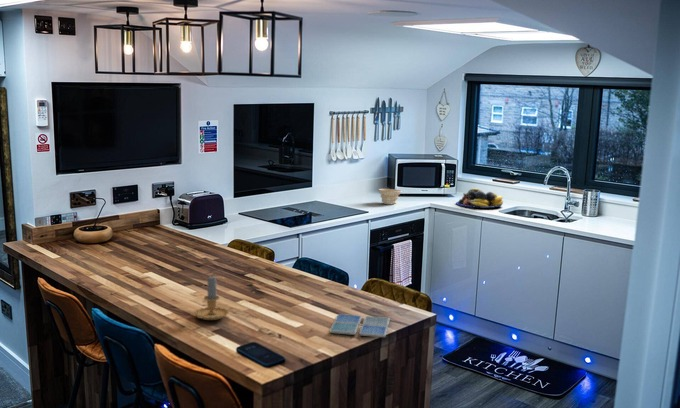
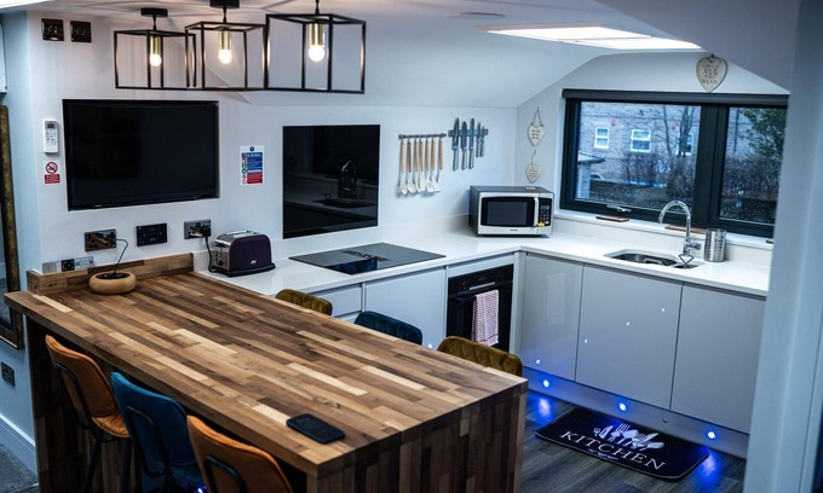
- bowl (389, 196)
- fruit bowl (478, 196)
- drink coaster (359, 323)
- candle (209, 297)
